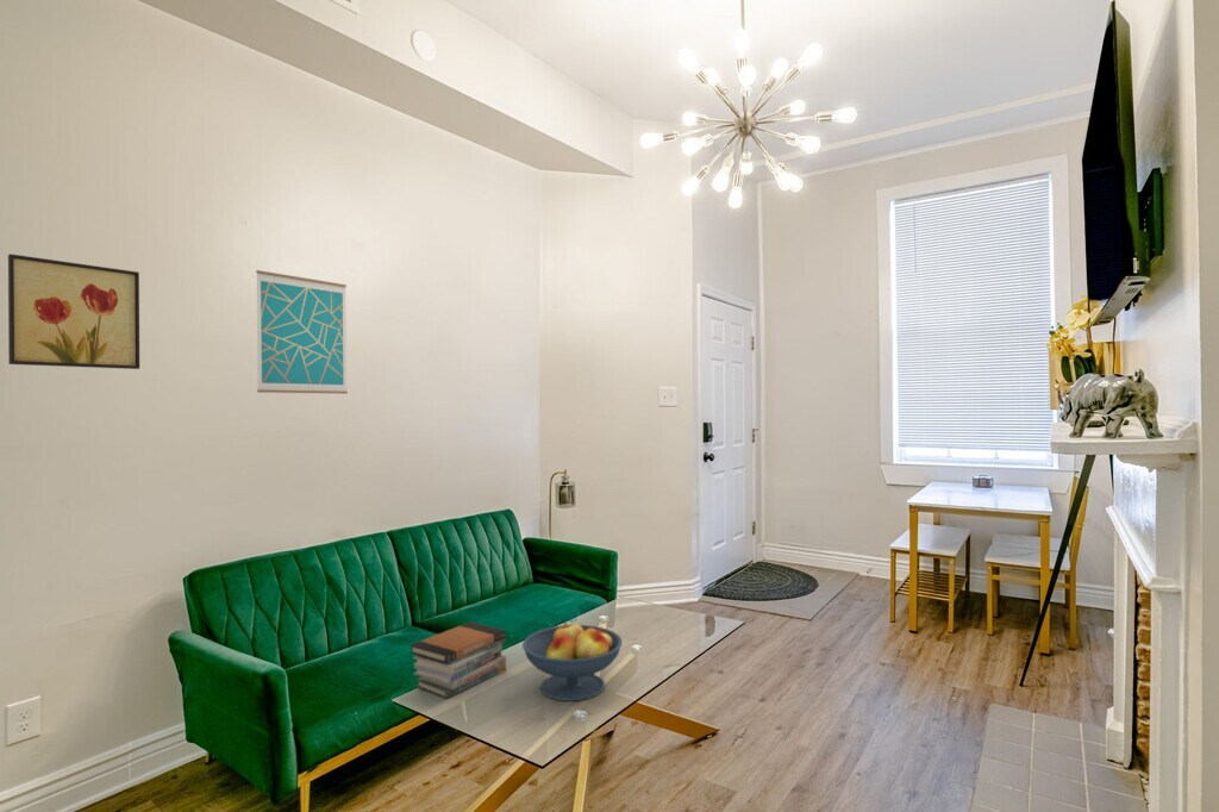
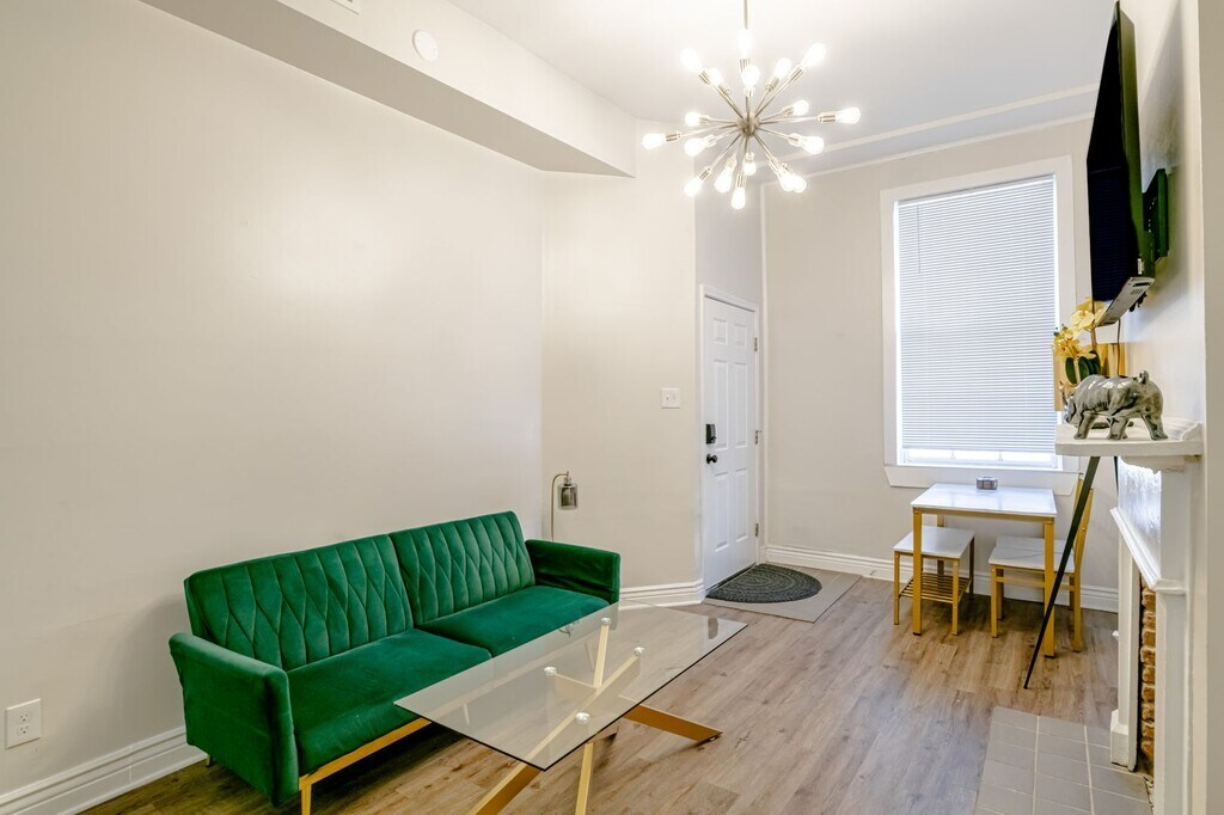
- wall art (304, 335)
- book stack (460, 657)
- fruit bowl (573, 656)
- wall art (76, 316)
